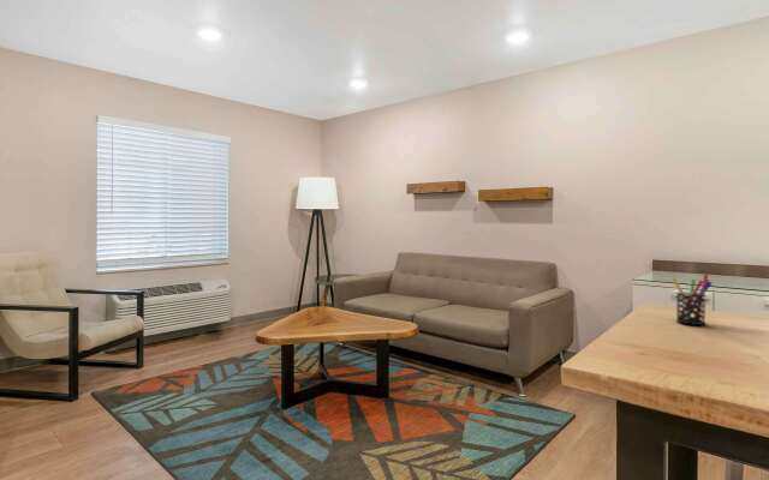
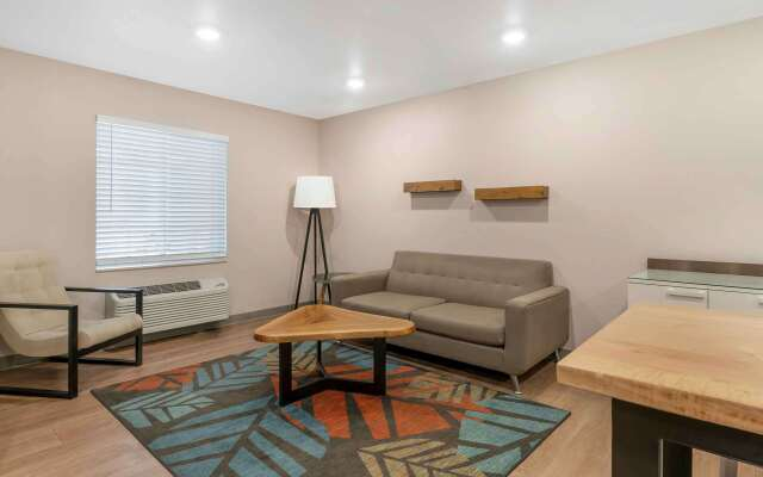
- pen holder (692, 298)
